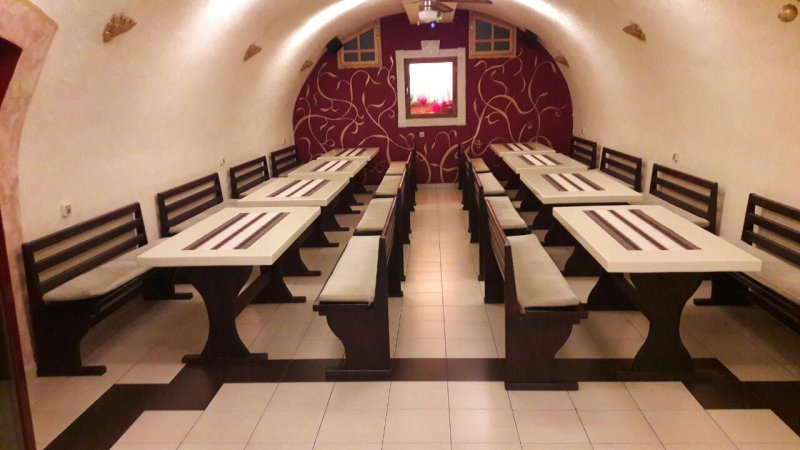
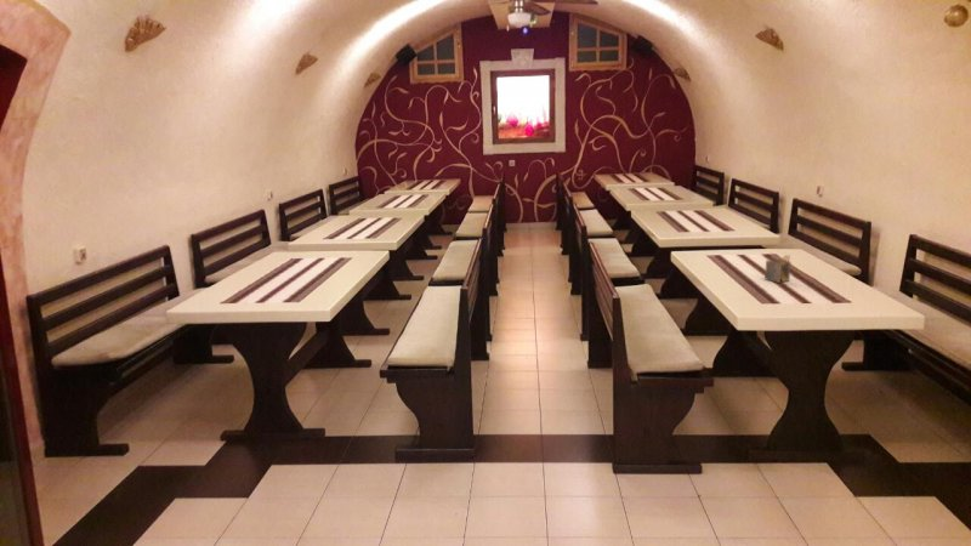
+ napkin holder (778, 267)
